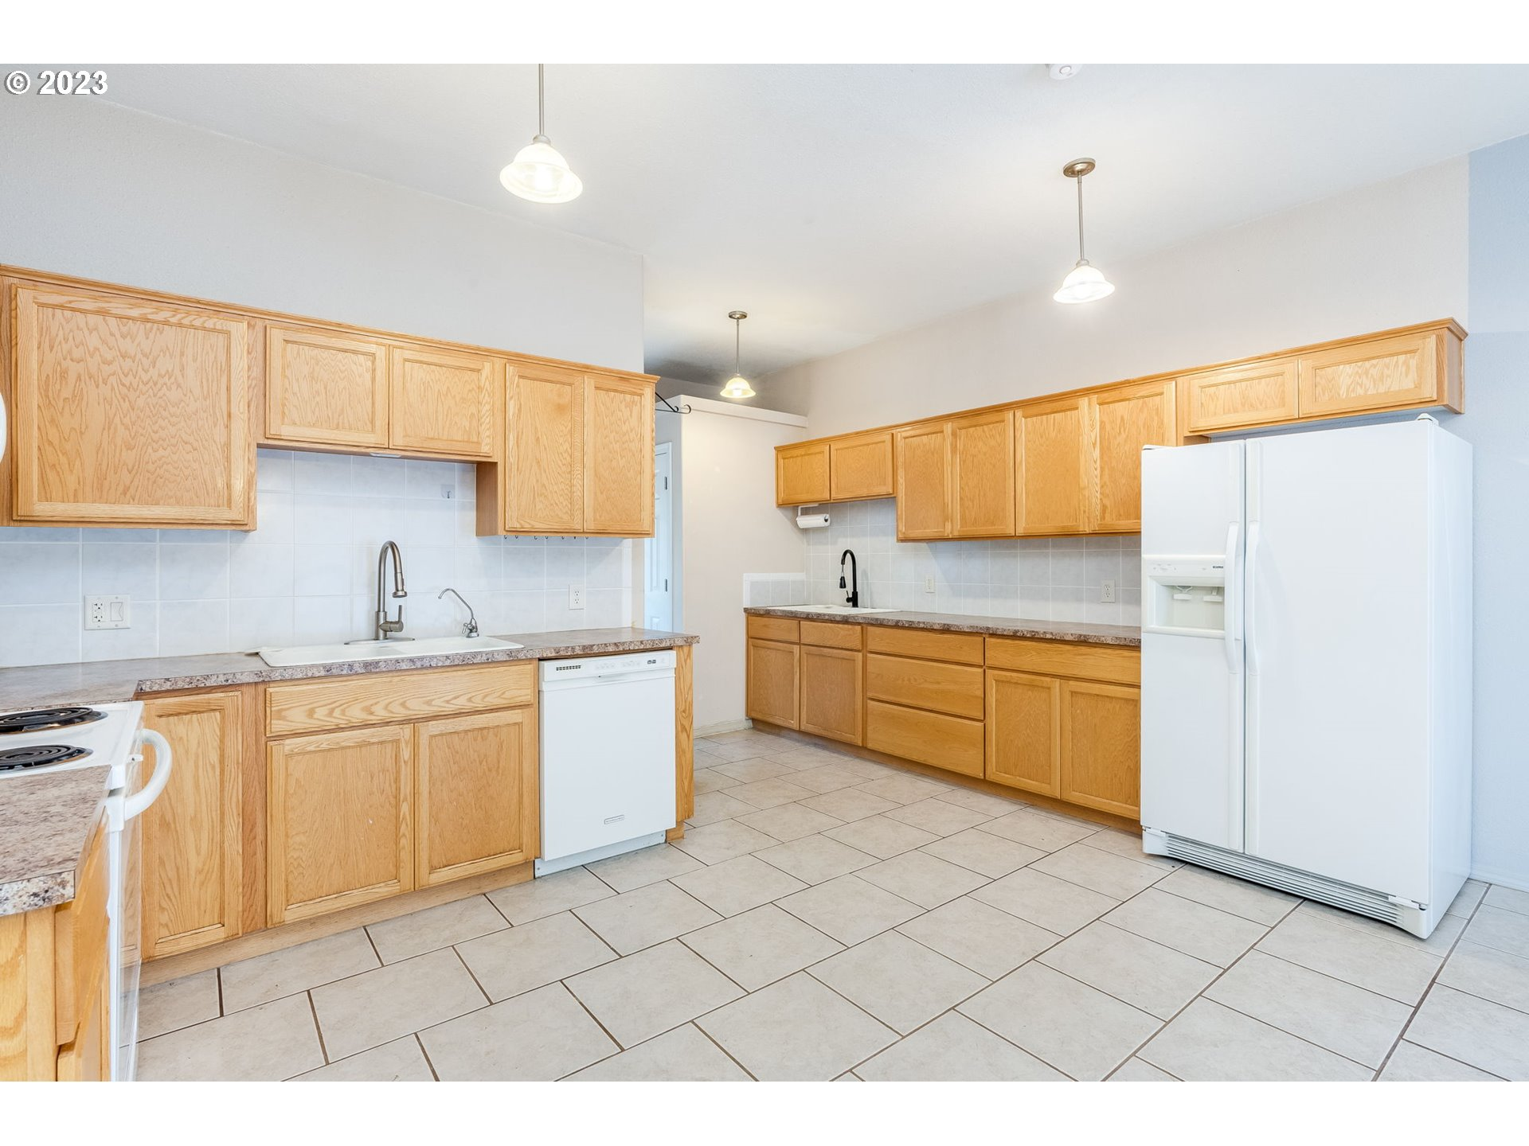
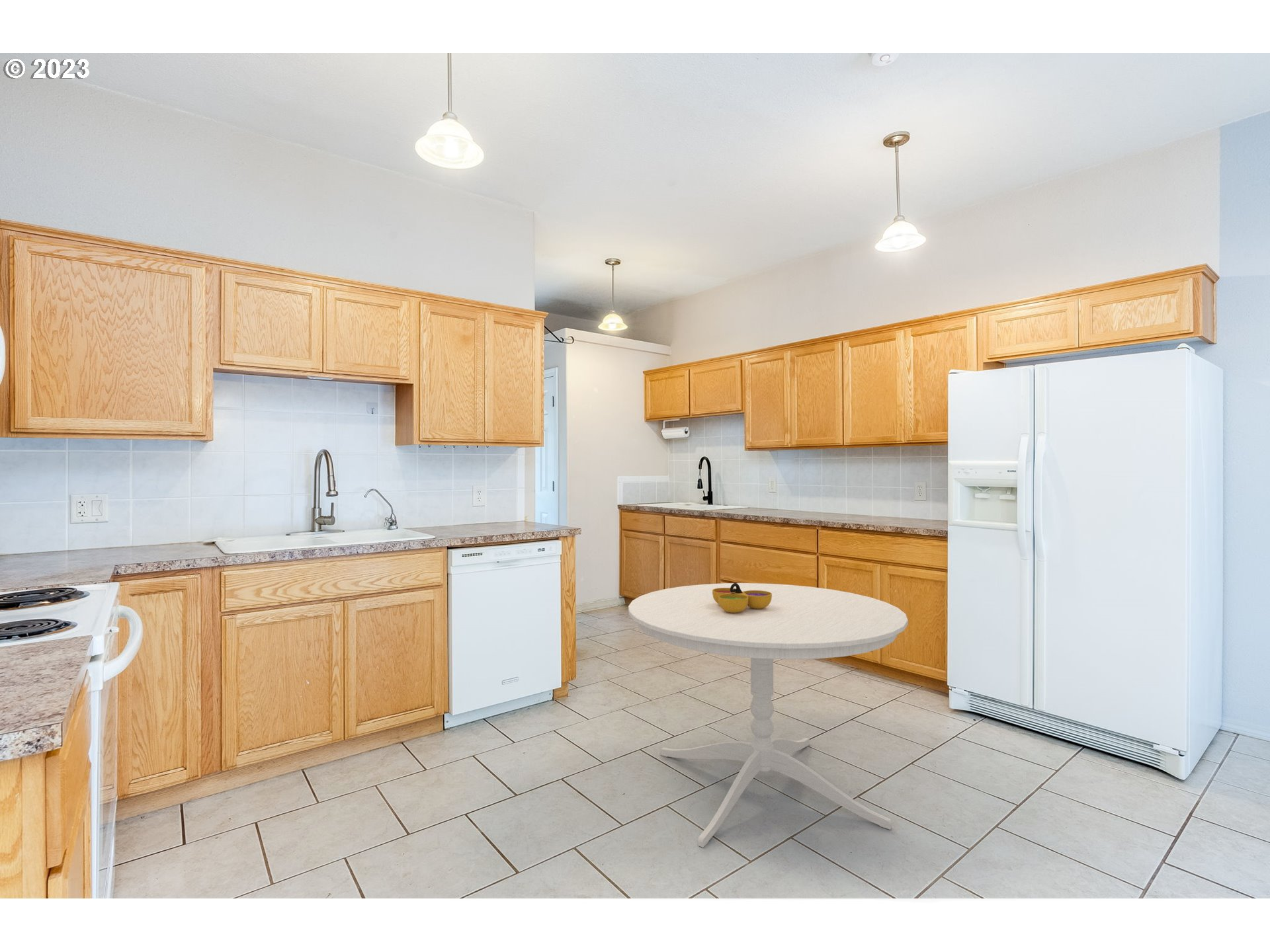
+ decorative bowl (736, 594)
+ dining table (762, 696)
